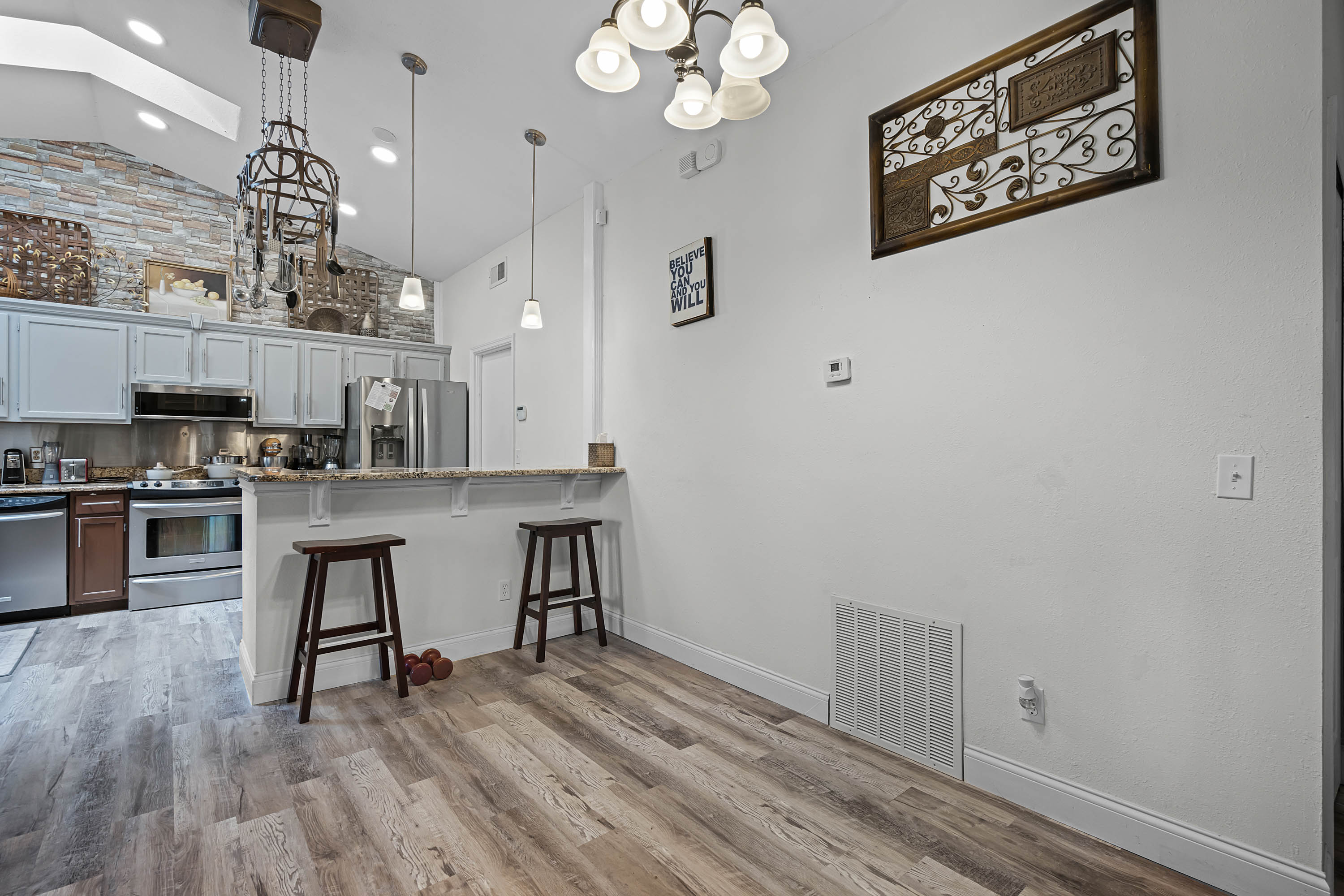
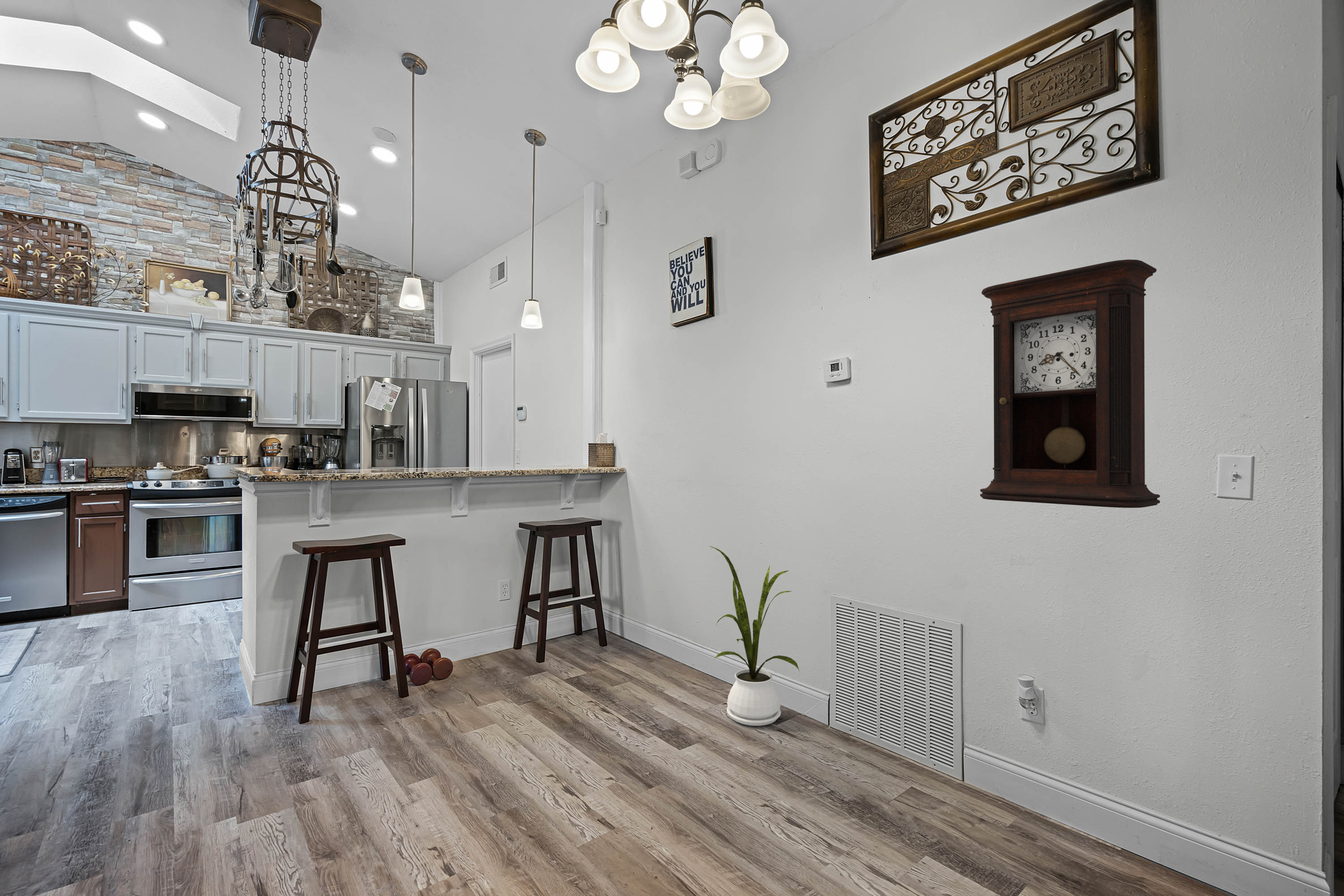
+ house plant (749, 632)
+ pendulum clock (1060, 390)
